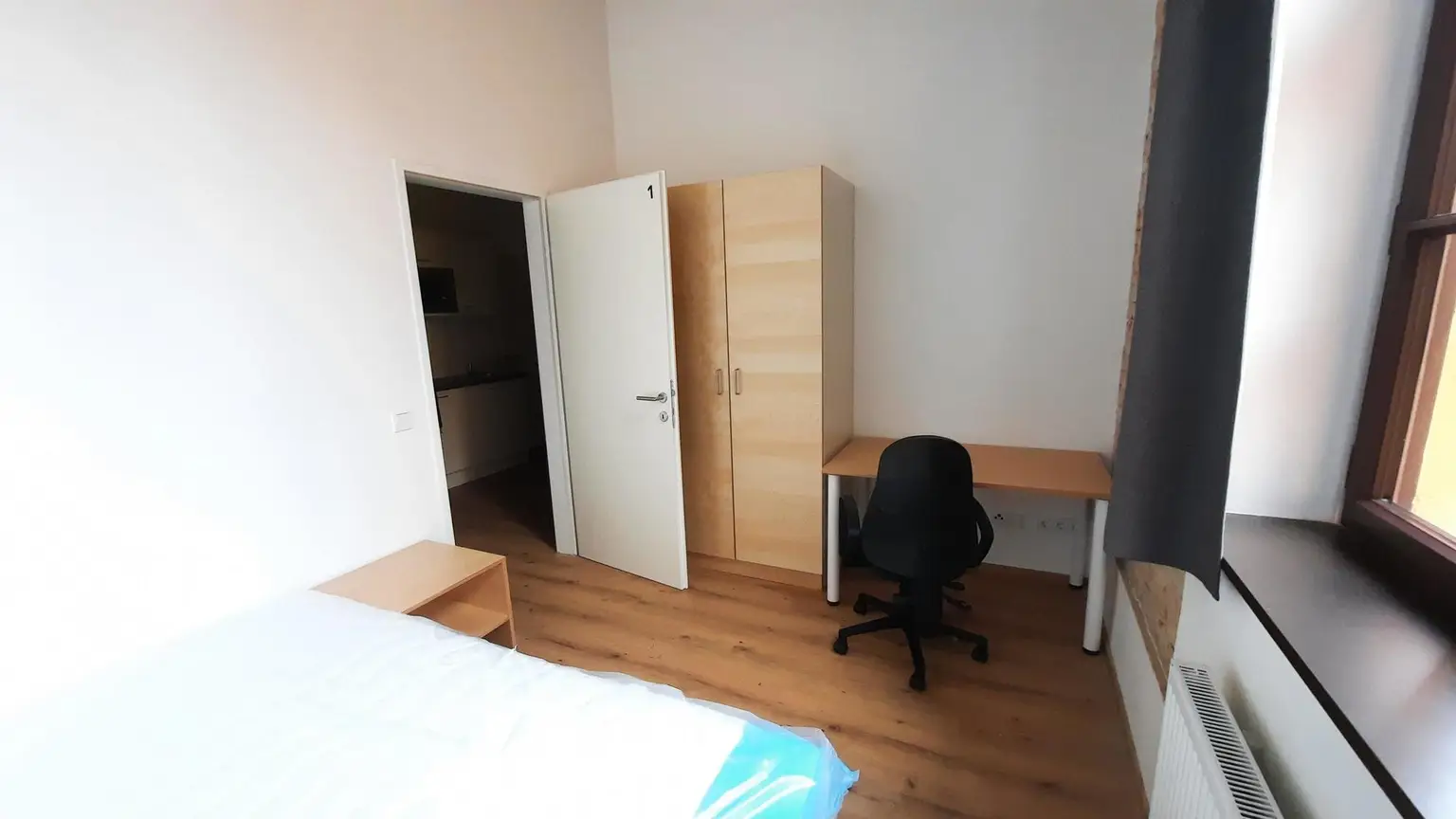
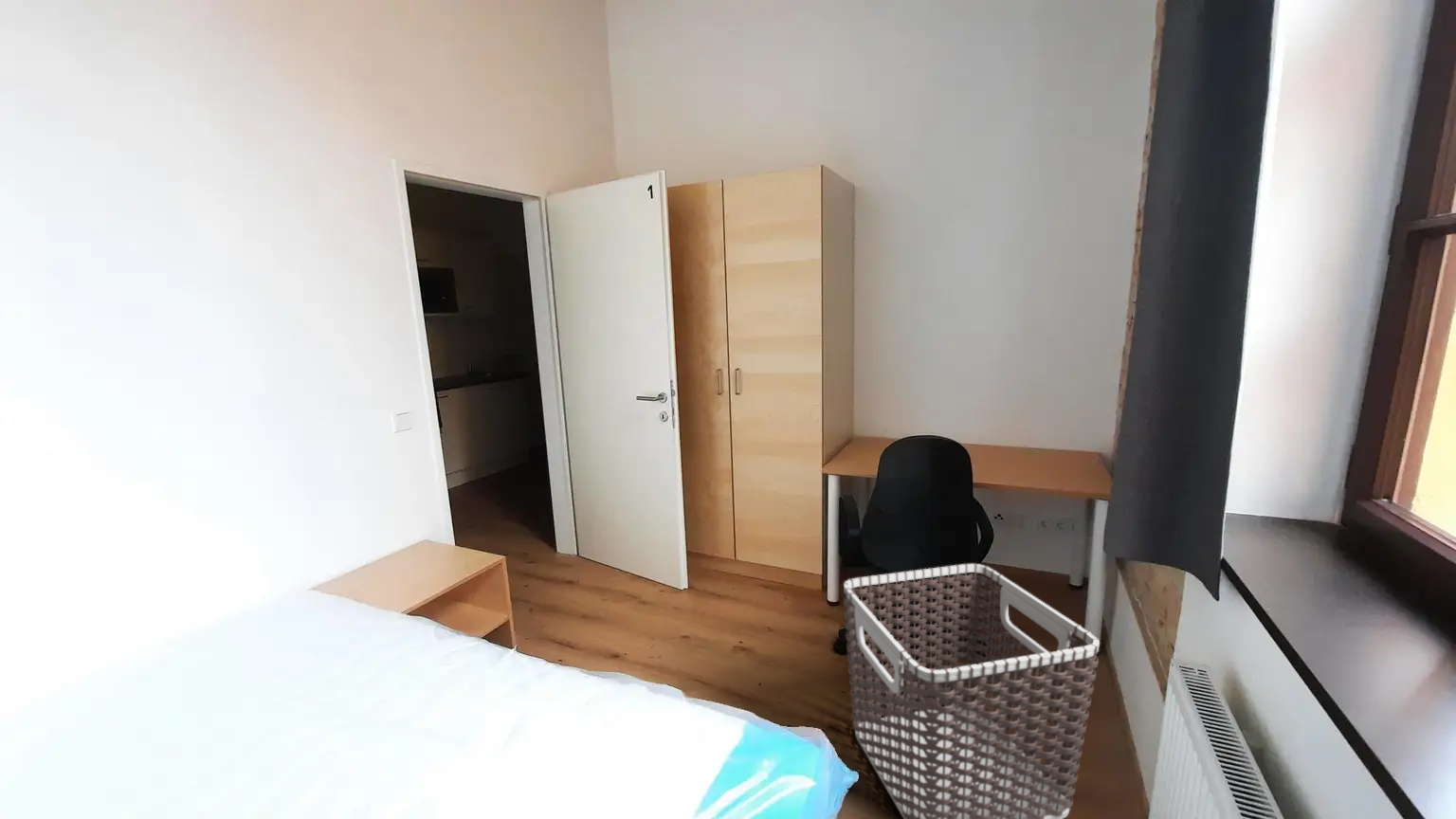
+ clothes hamper (955, 689)
